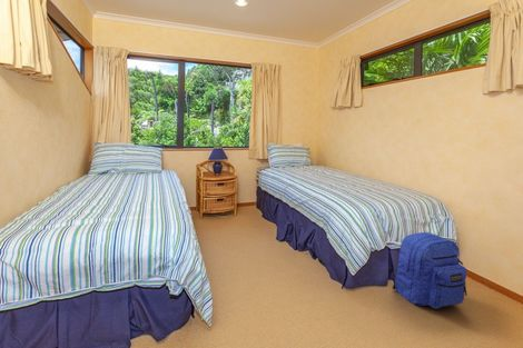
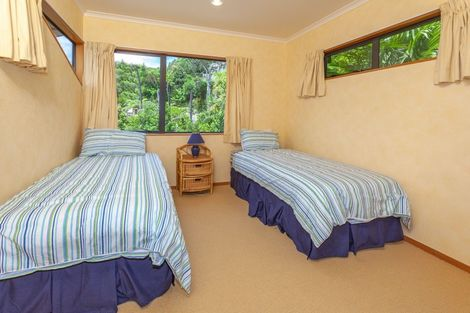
- backpack (433, 267)
